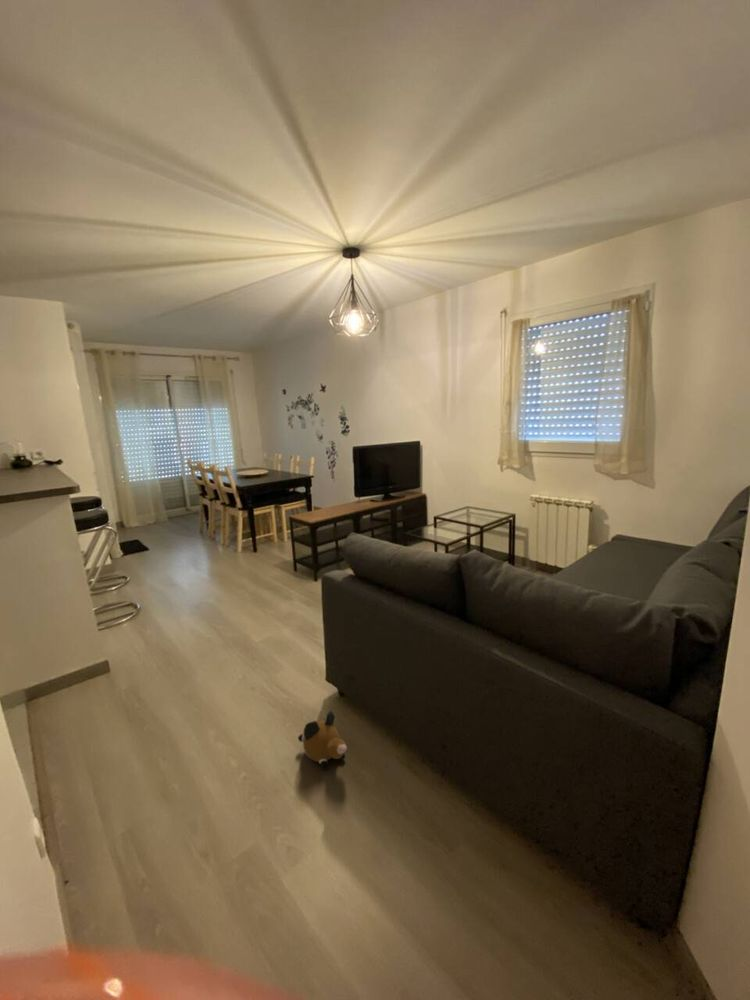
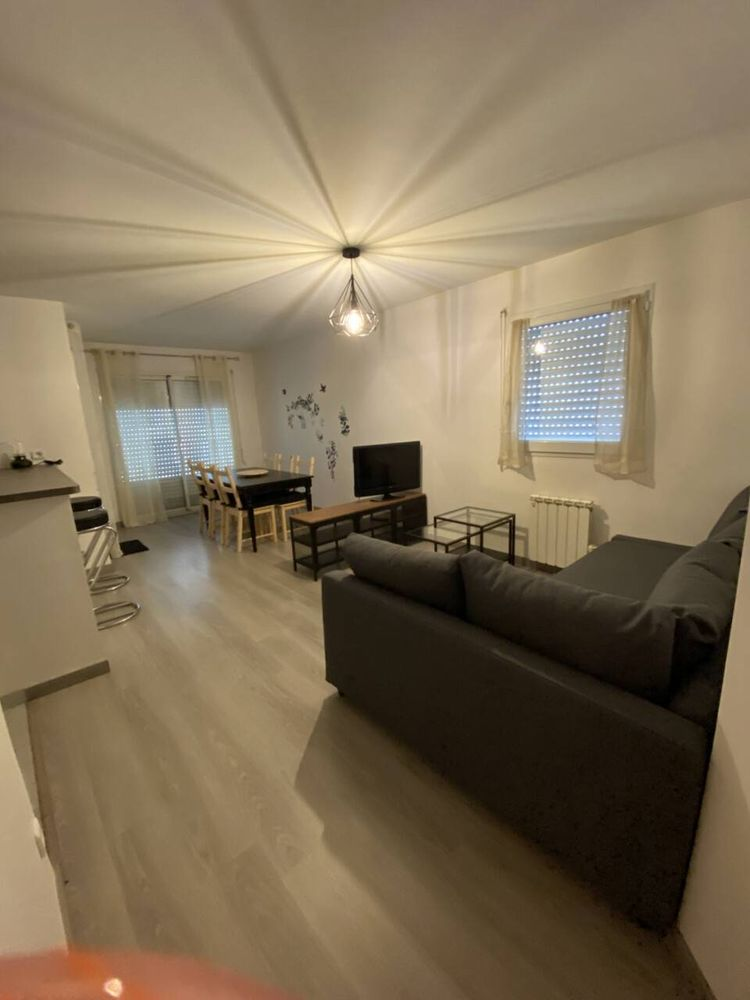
- plush toy (325, 738)
